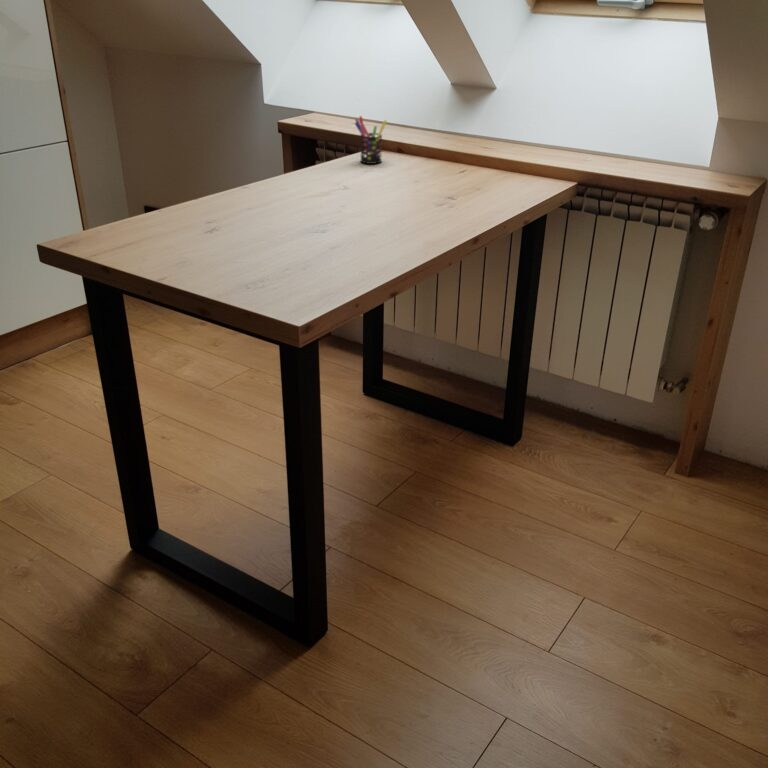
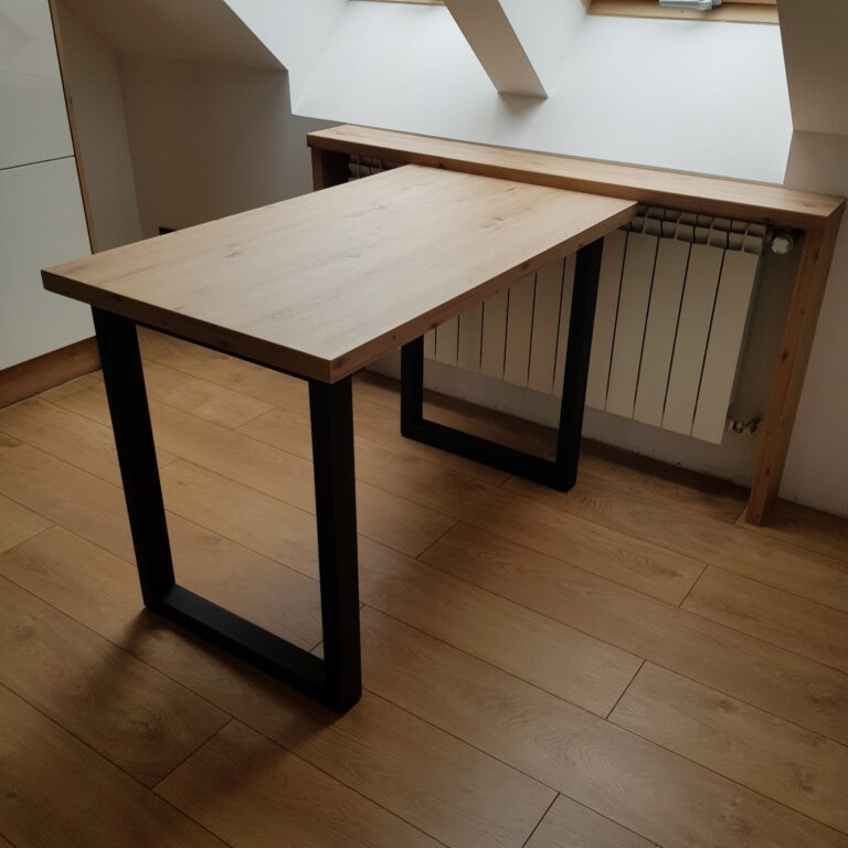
- pen holder (370, 139)
